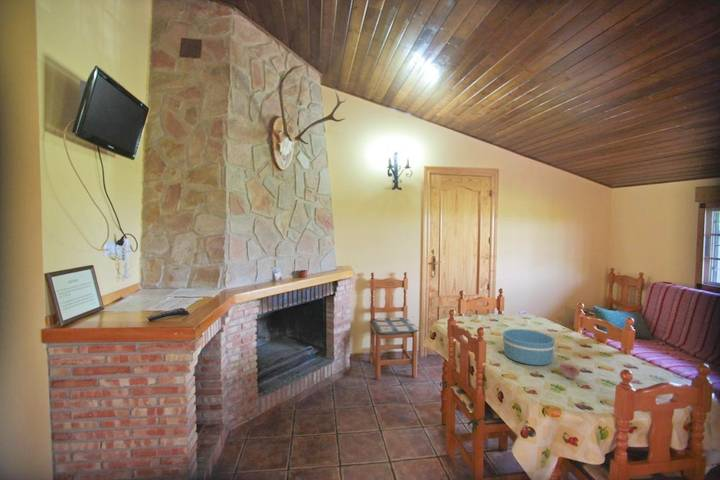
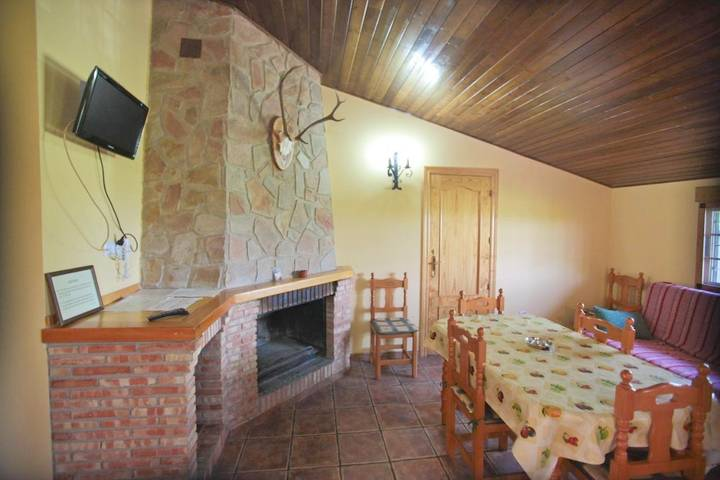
- fruit (569, 369)
- bowl (527, 346)
